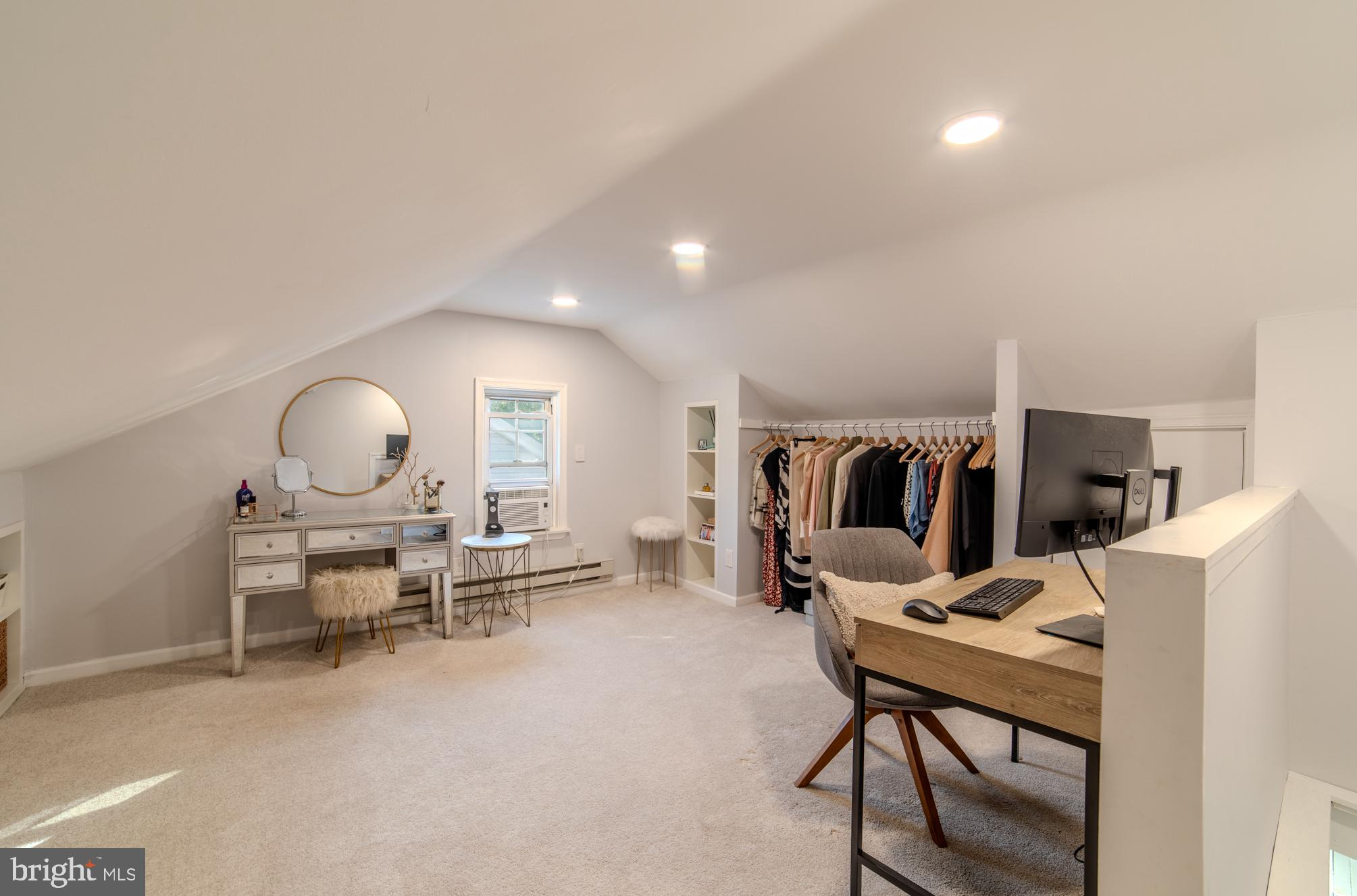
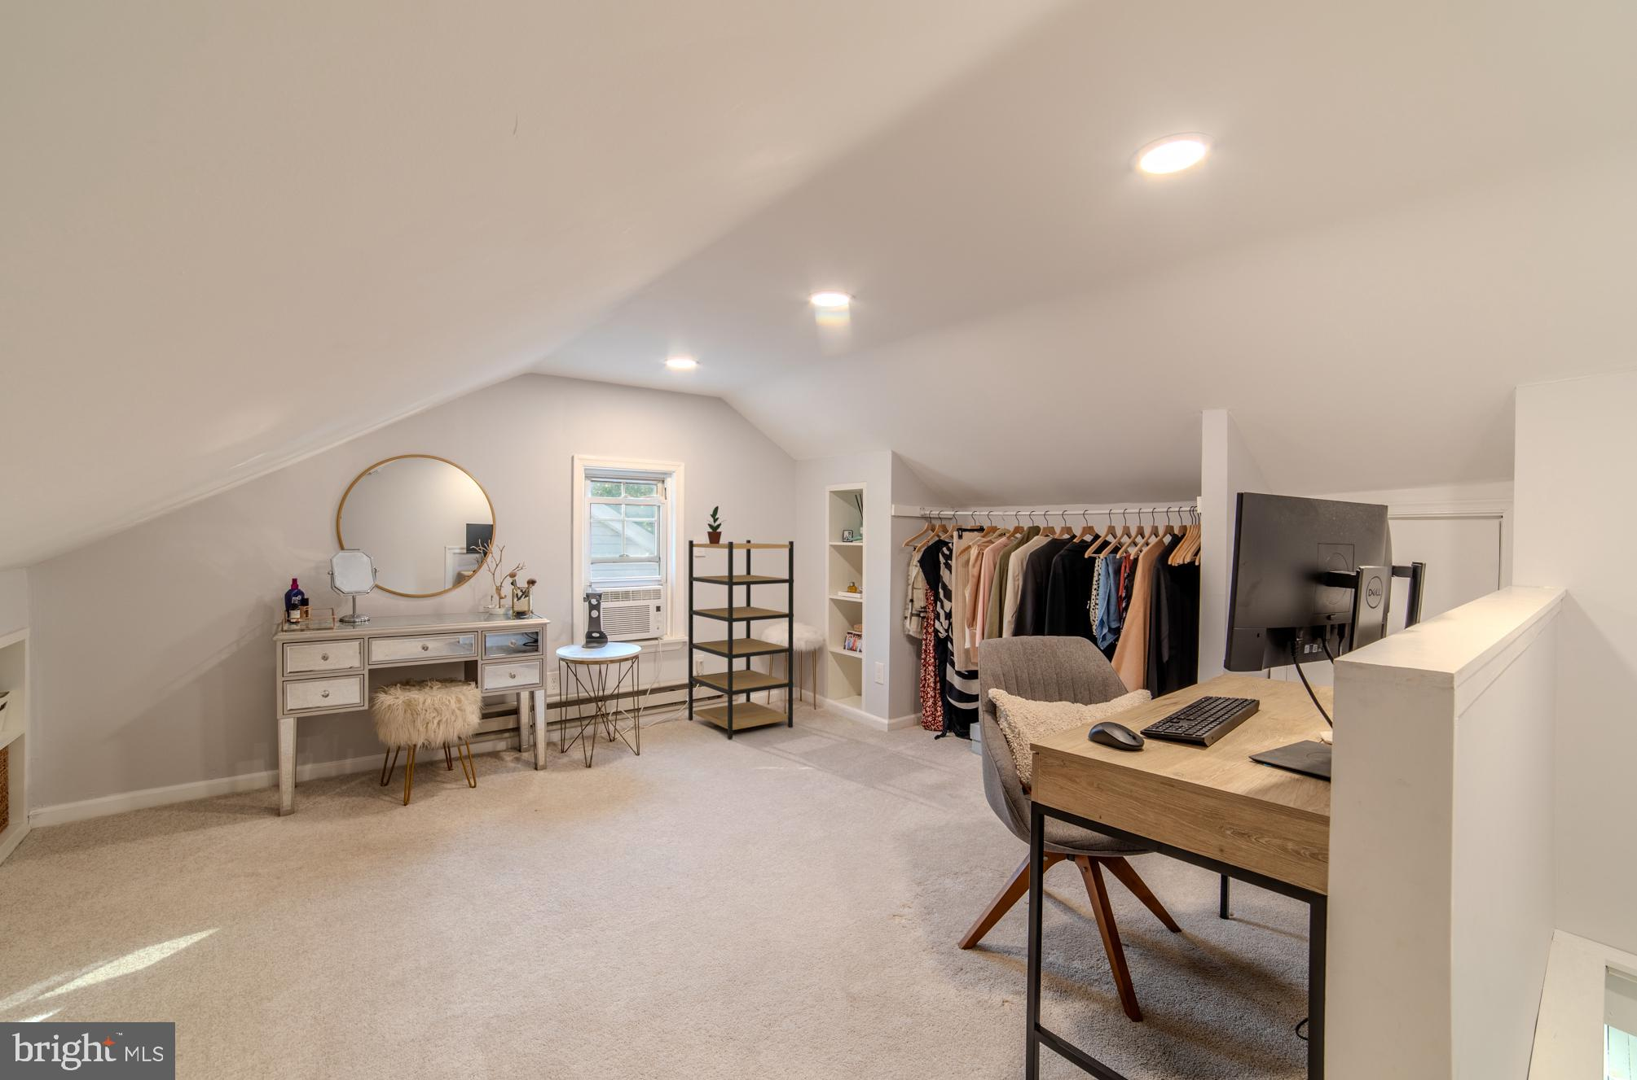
+ shelving unit (742, 638)
+ potted plant (717, 526)
